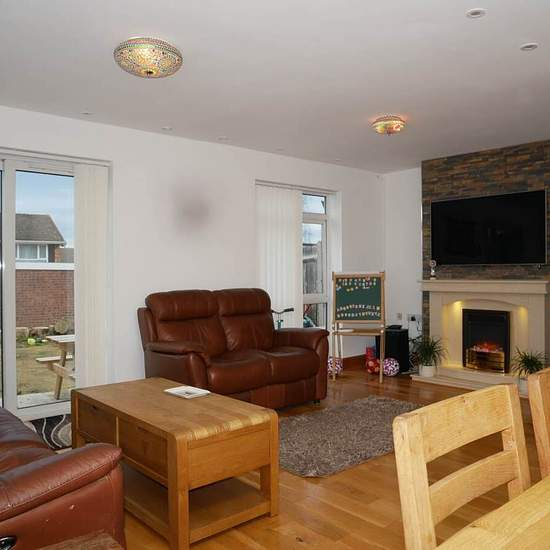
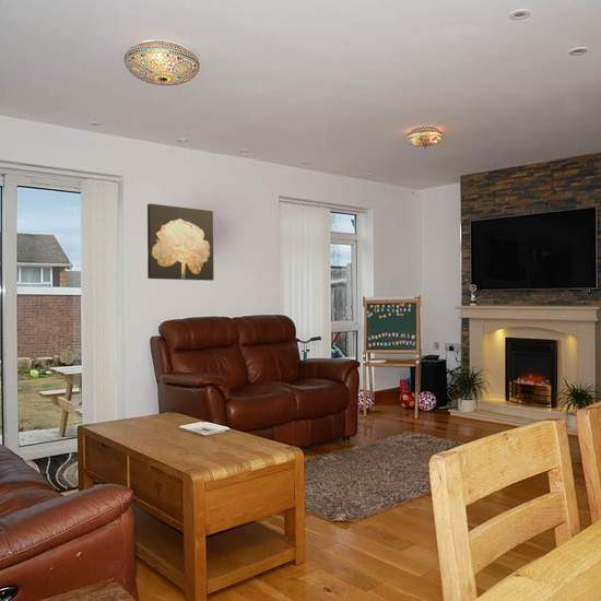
+ wall art (181, 243)
